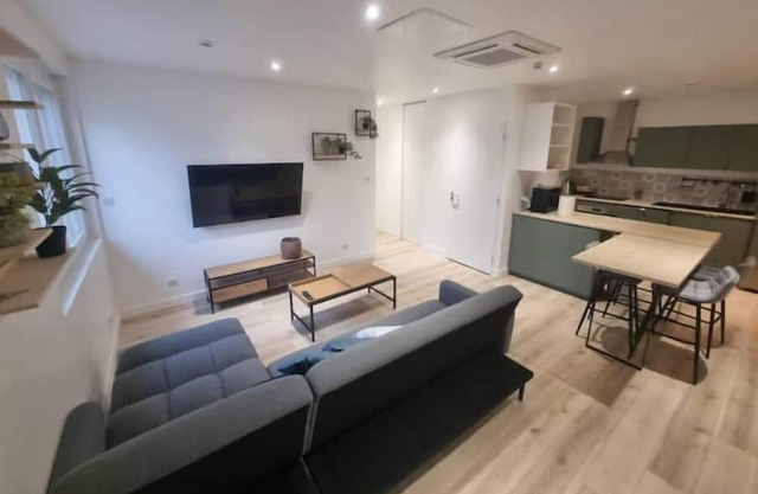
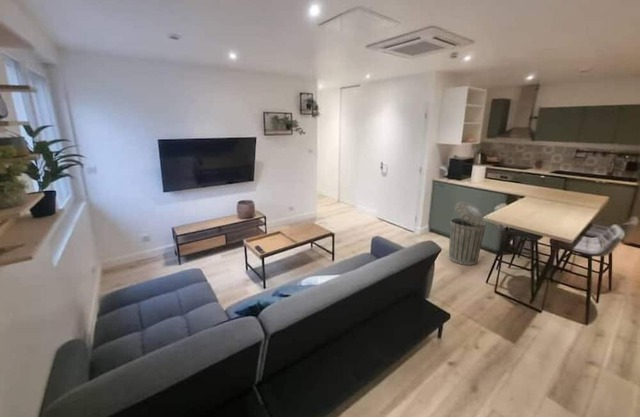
+ trash can (467, 232)
